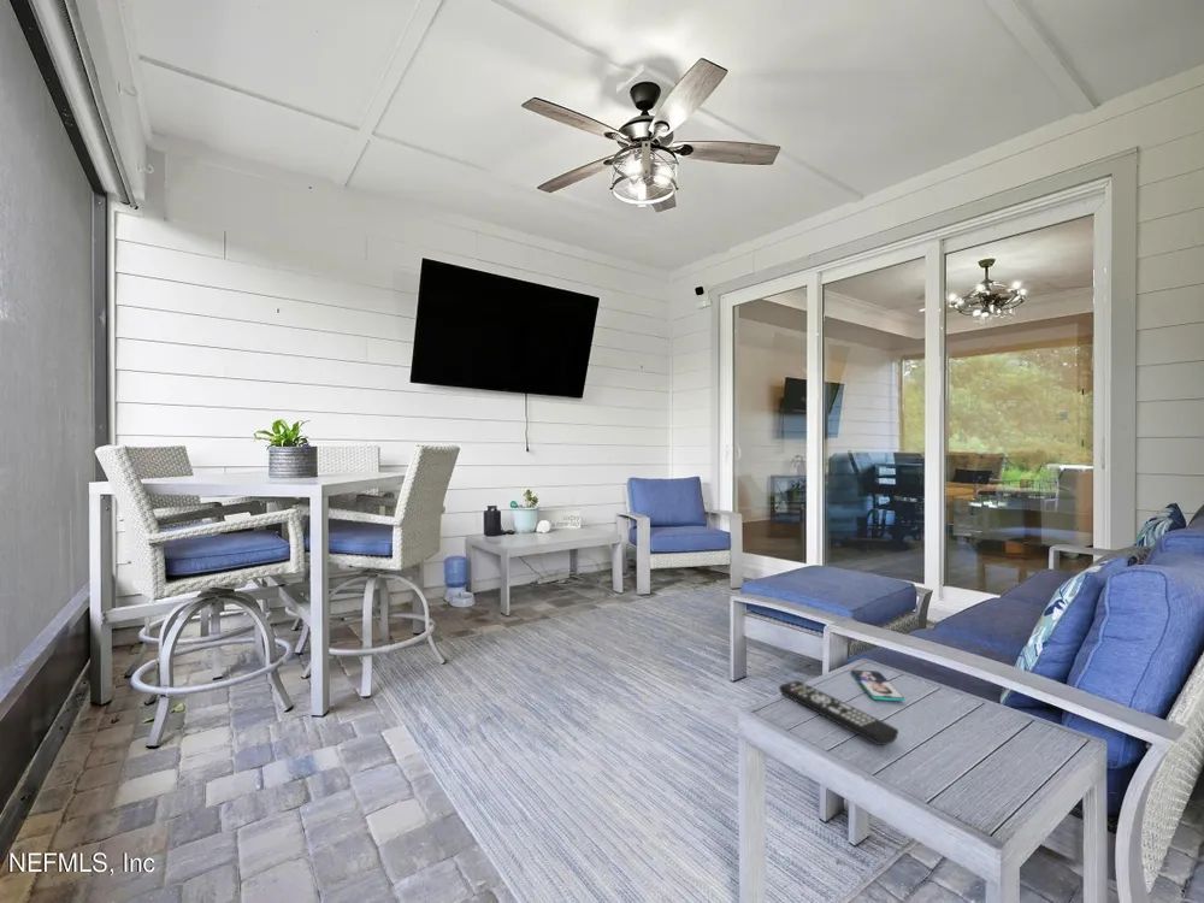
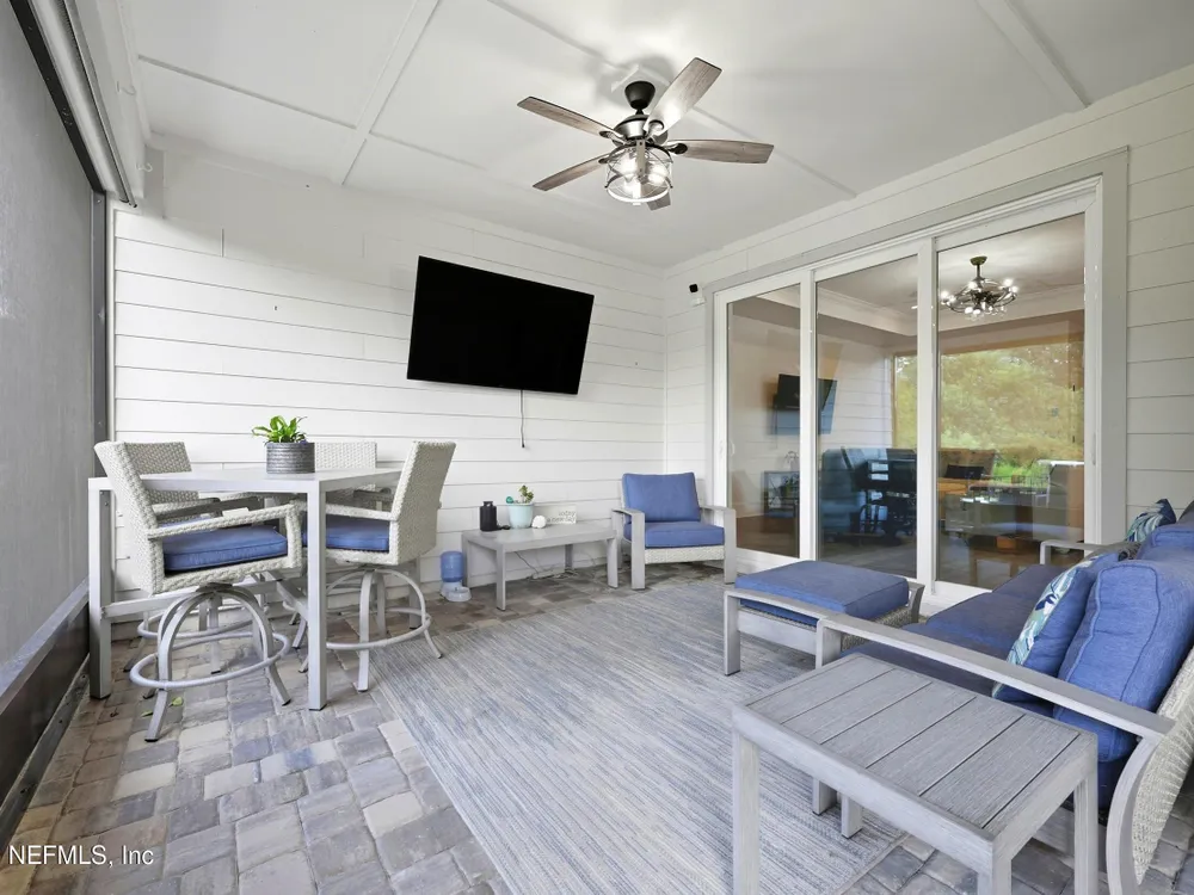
- smartphone (875, 684)
- remote control (833, 709)
